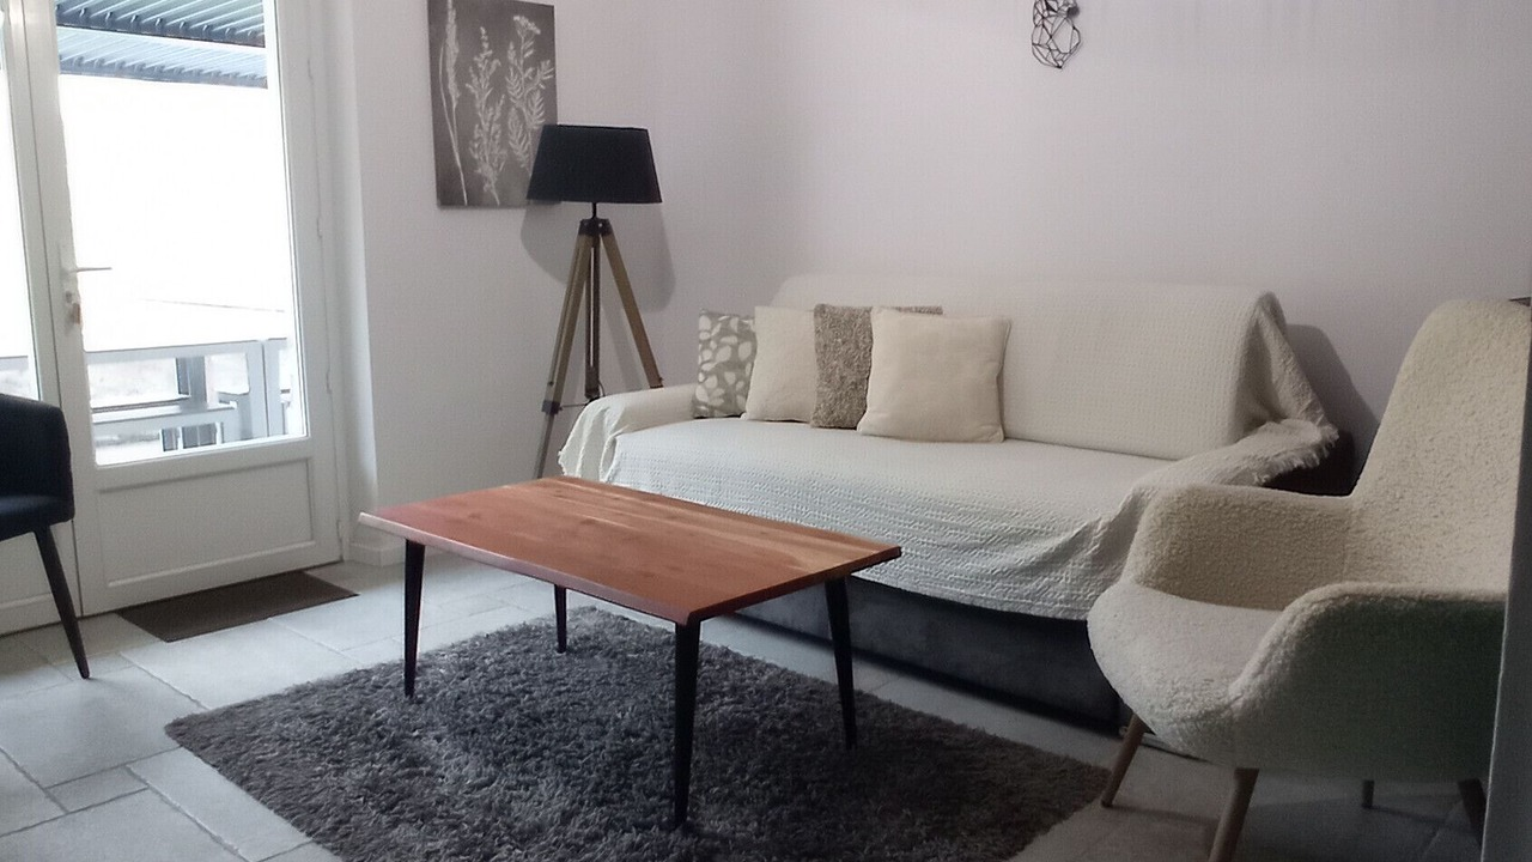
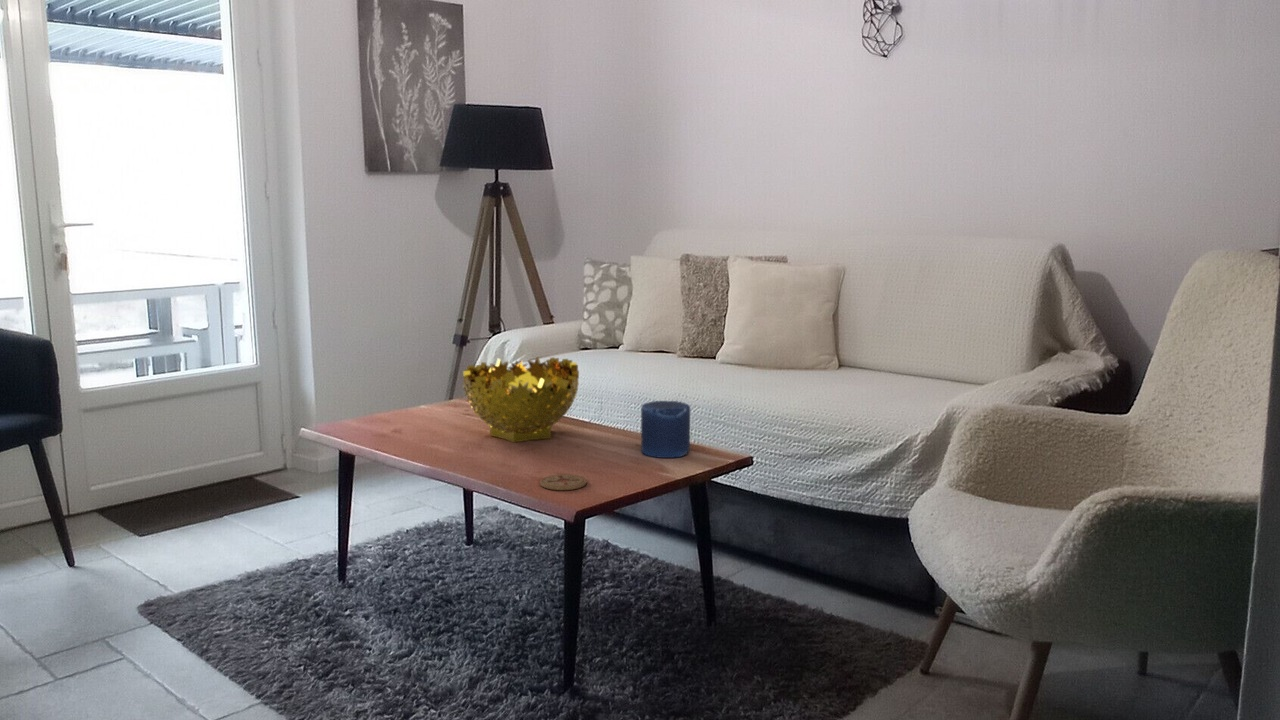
+ candle (665, 428)
+ decorative bowl (521, 400)
+ coaster (563, 482)
